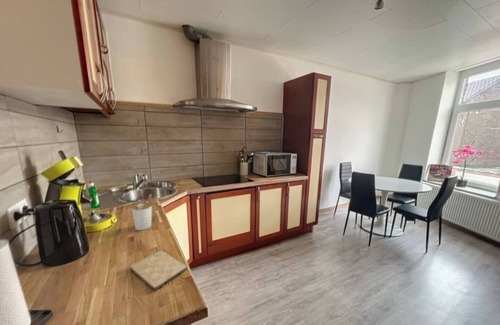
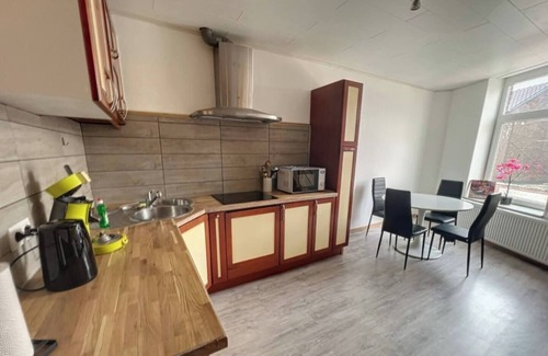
- cutting board (158, 267)
- utensil holder (145, 212)
